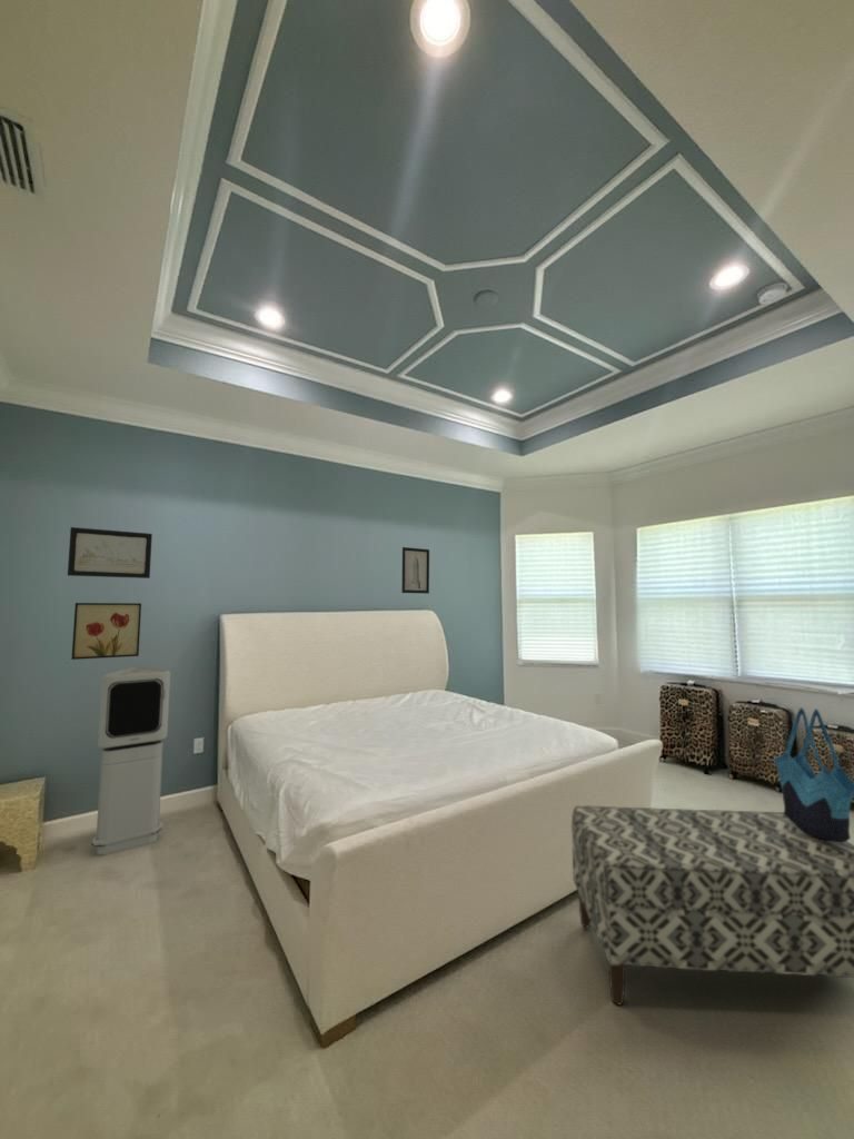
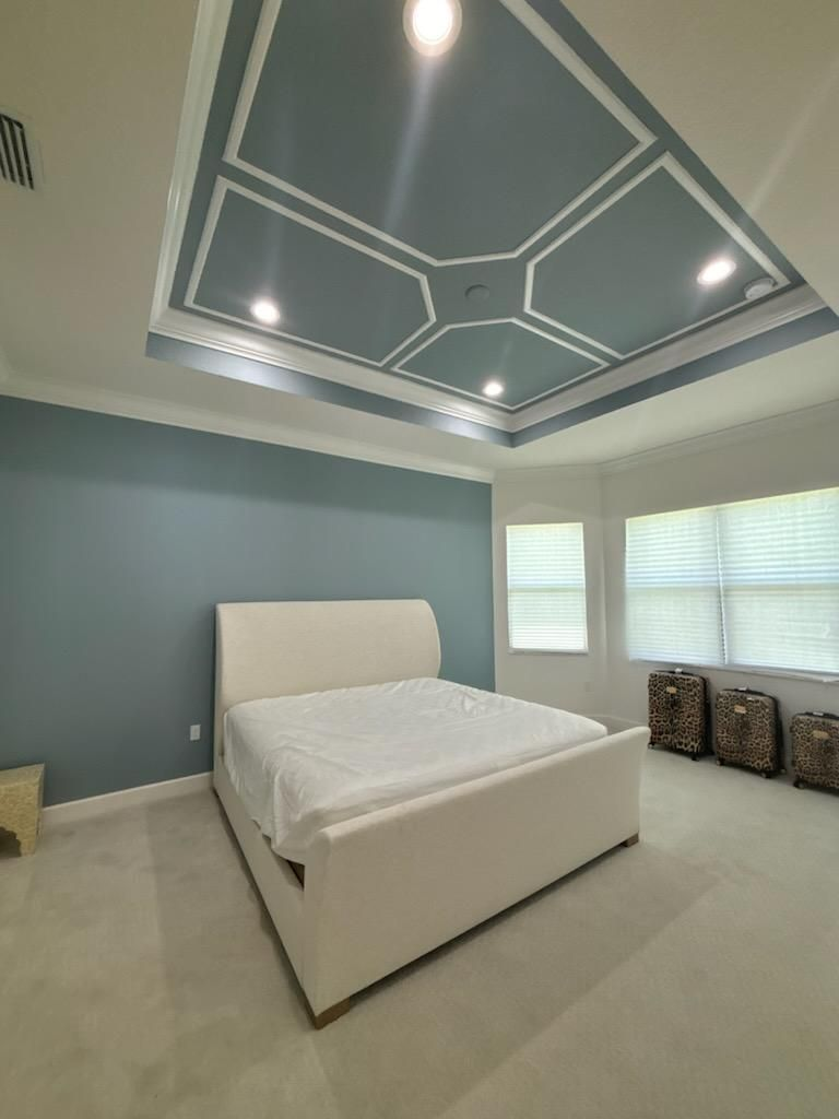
- wall art (108, 630)
- wall art (416, 571)
- bench (717, 899)
- wall art (111, 553)
- air purifier (131, 752)
- tote bag (812, 770)
